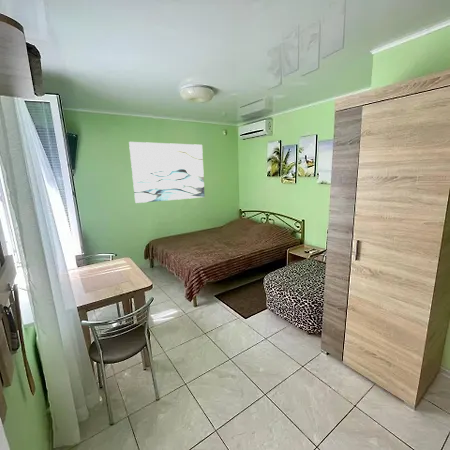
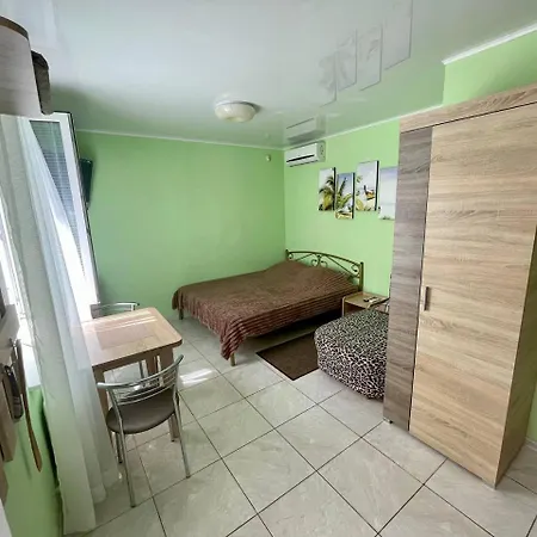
- wall art (170, 172)
